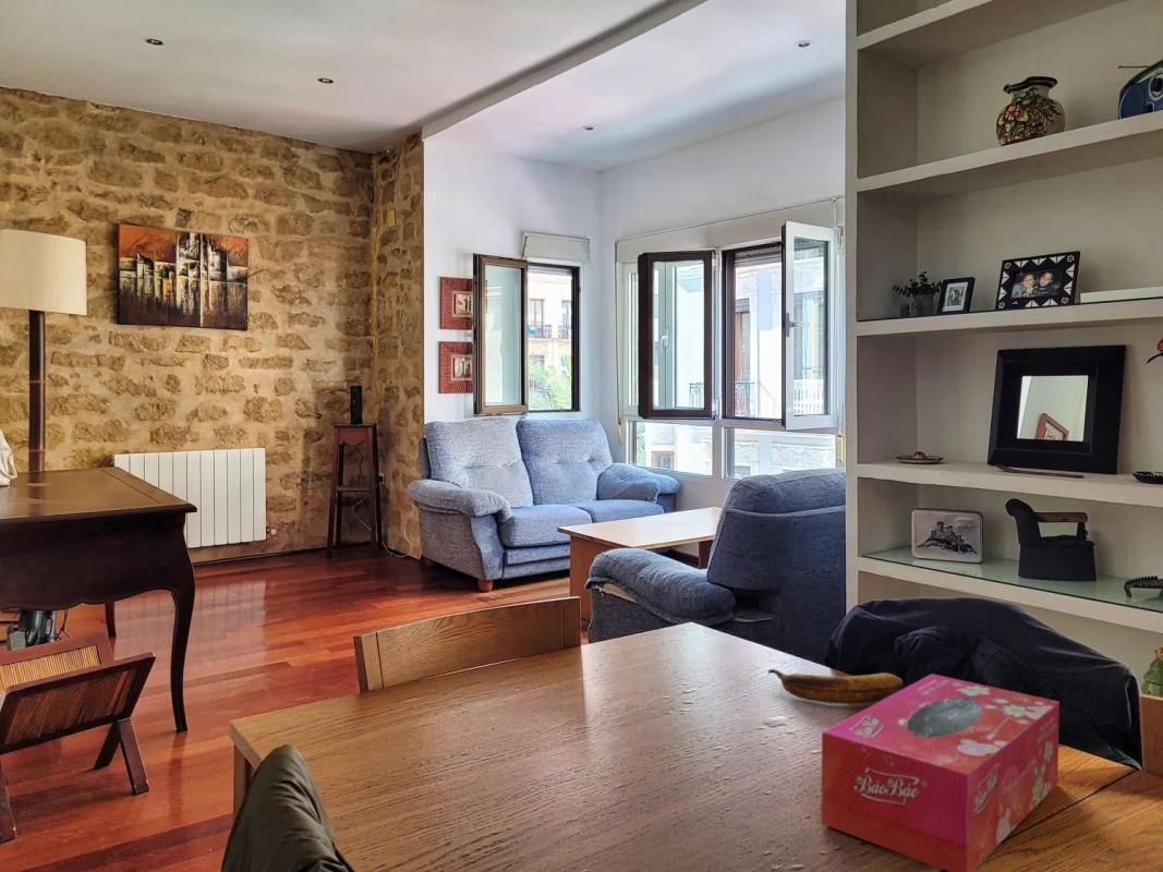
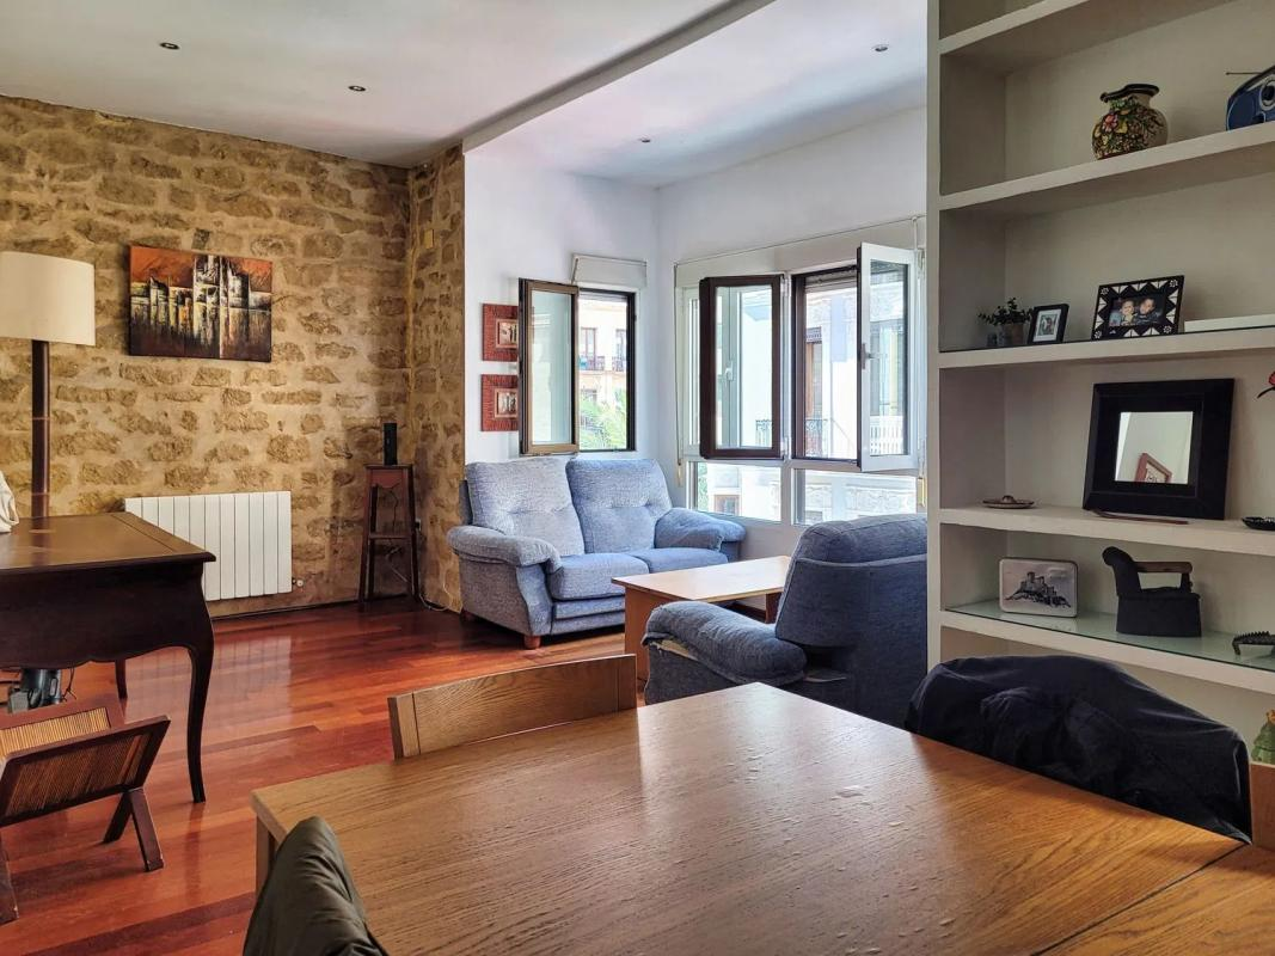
- tissue box (946, 759)
- banana (840, 682)
